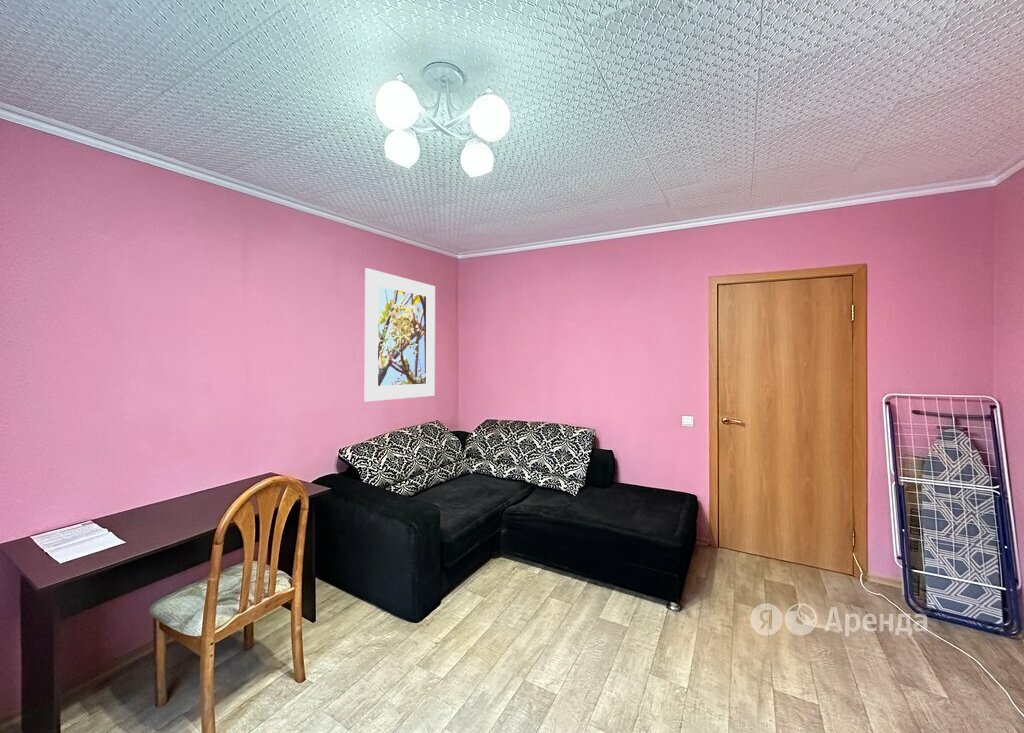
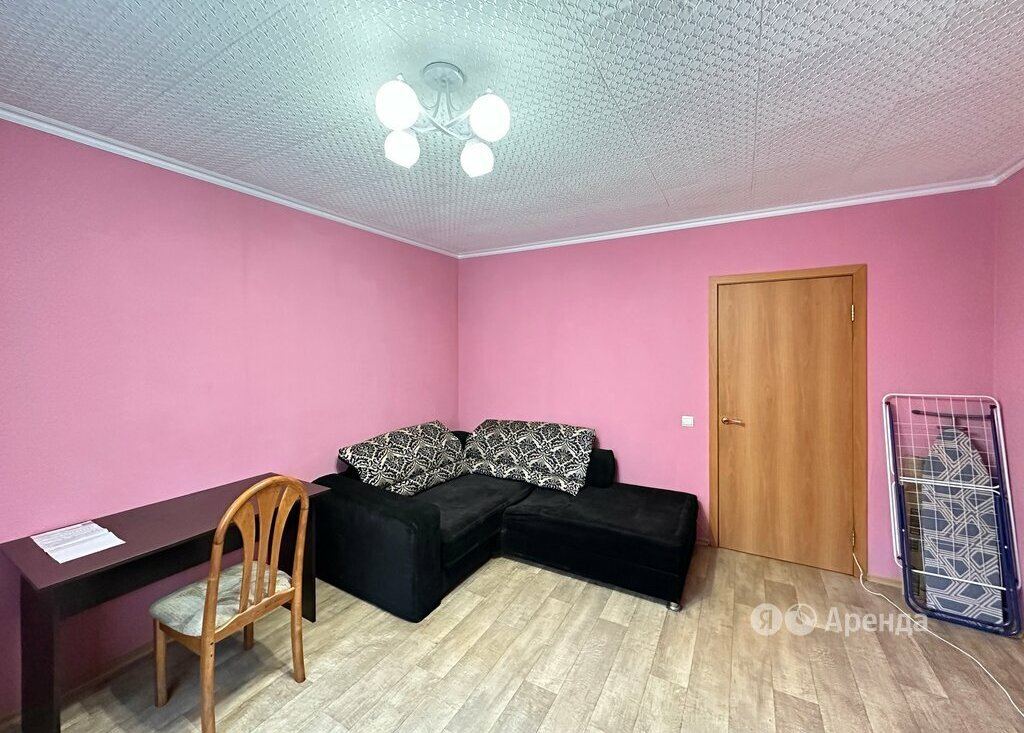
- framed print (403, 338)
